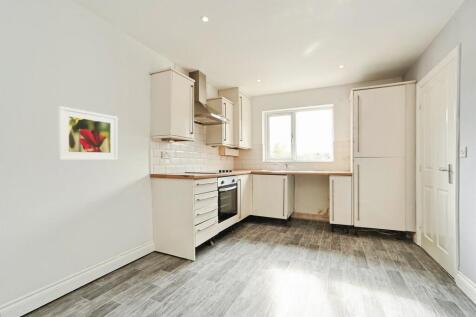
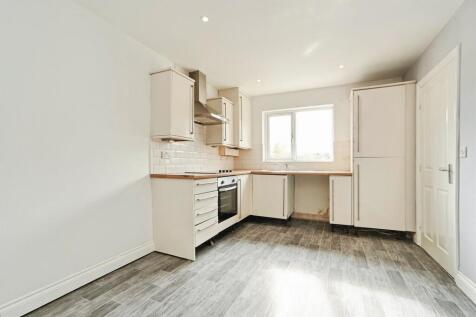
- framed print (91, 136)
